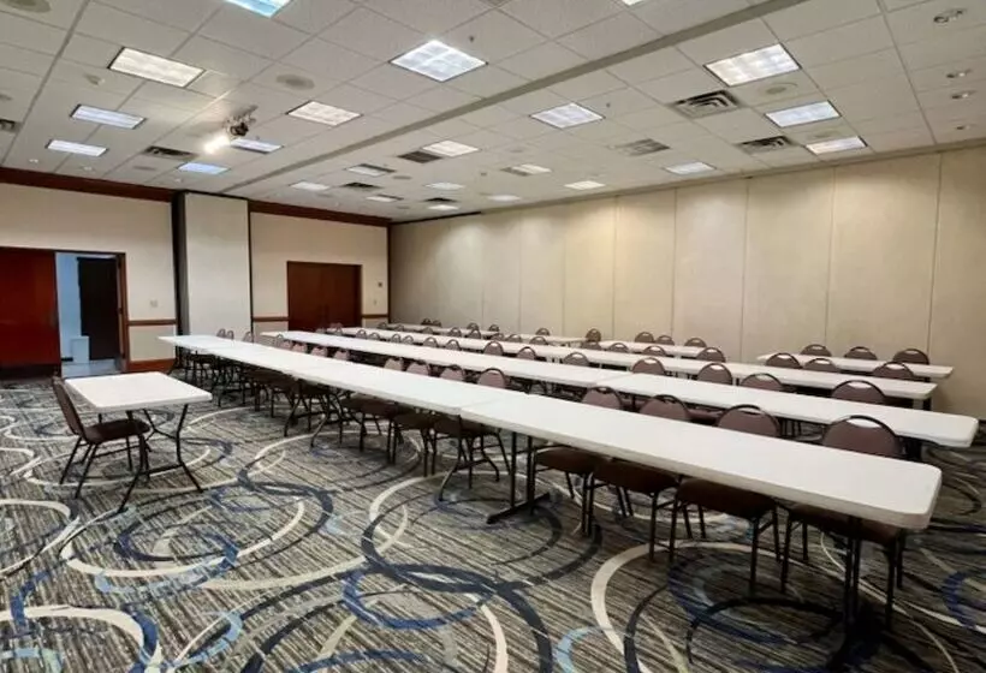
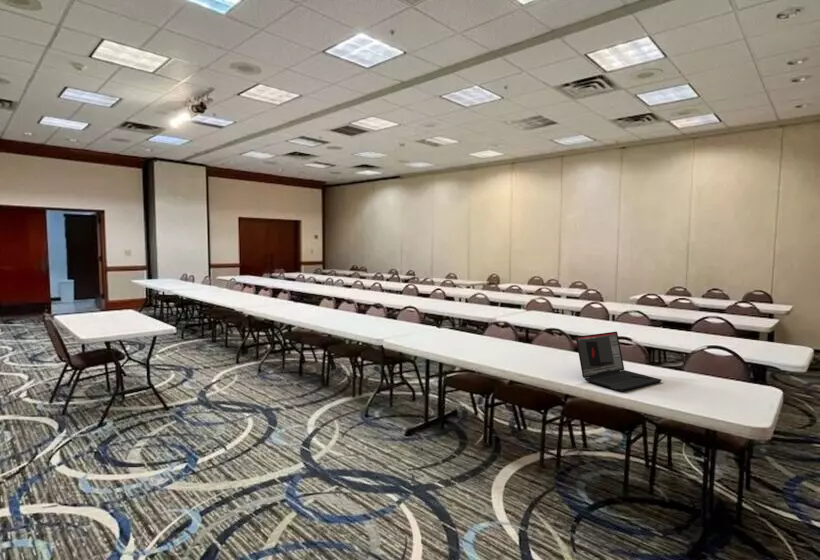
+ laptop (618, 359)
